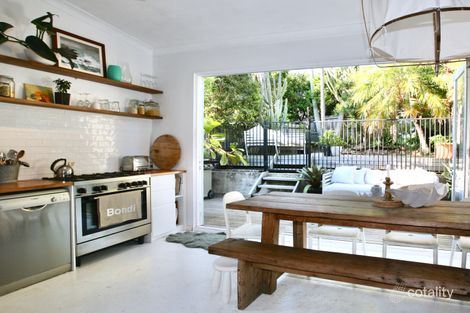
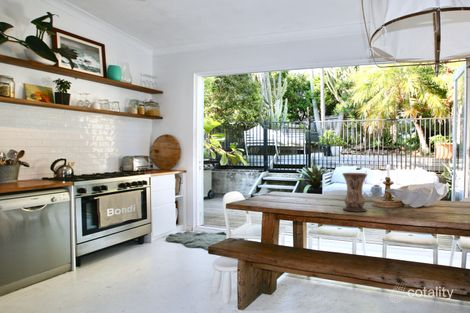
+ vase (354, 191)
